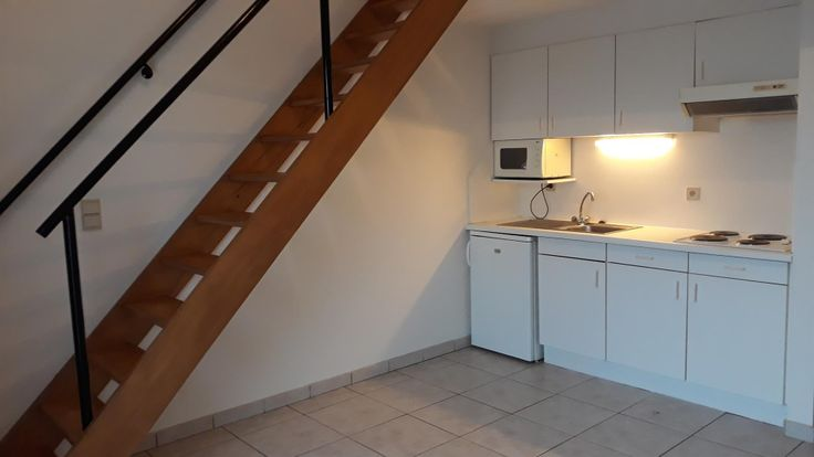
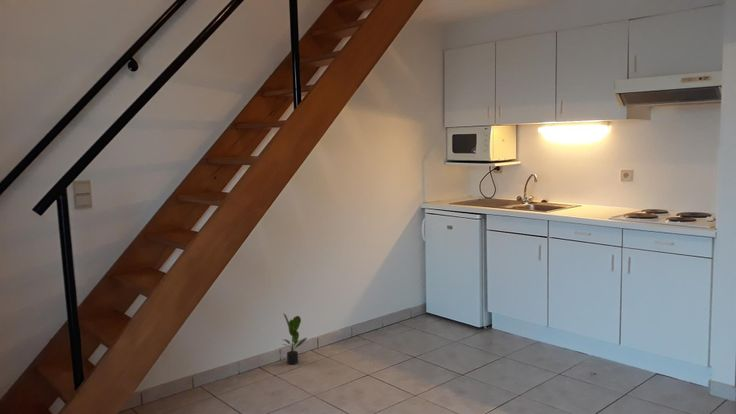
+ potted plant (295, 338)
